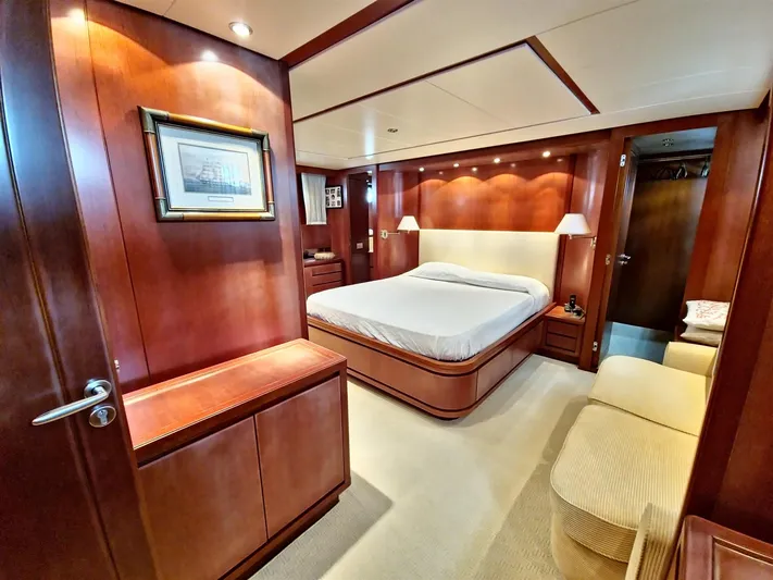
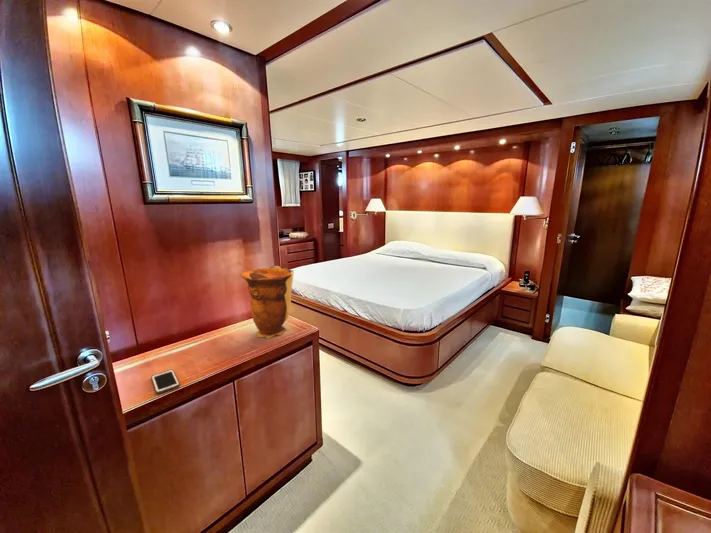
+ decorative vase (269, 301)
+ cell phone (165, 381)
